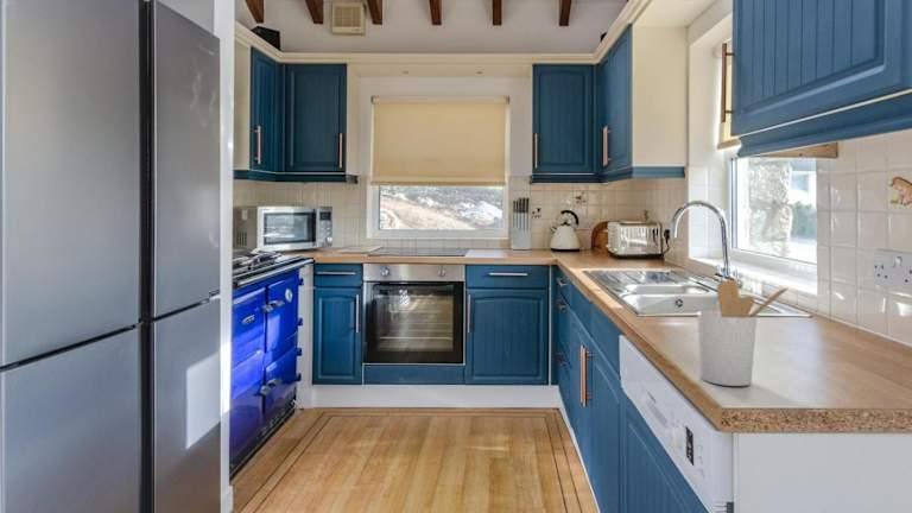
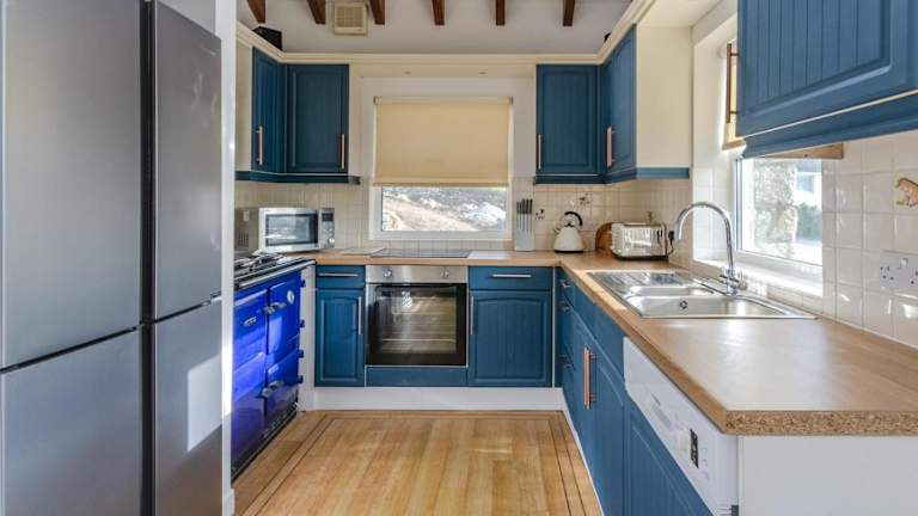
- utensil holder (742, 331)
